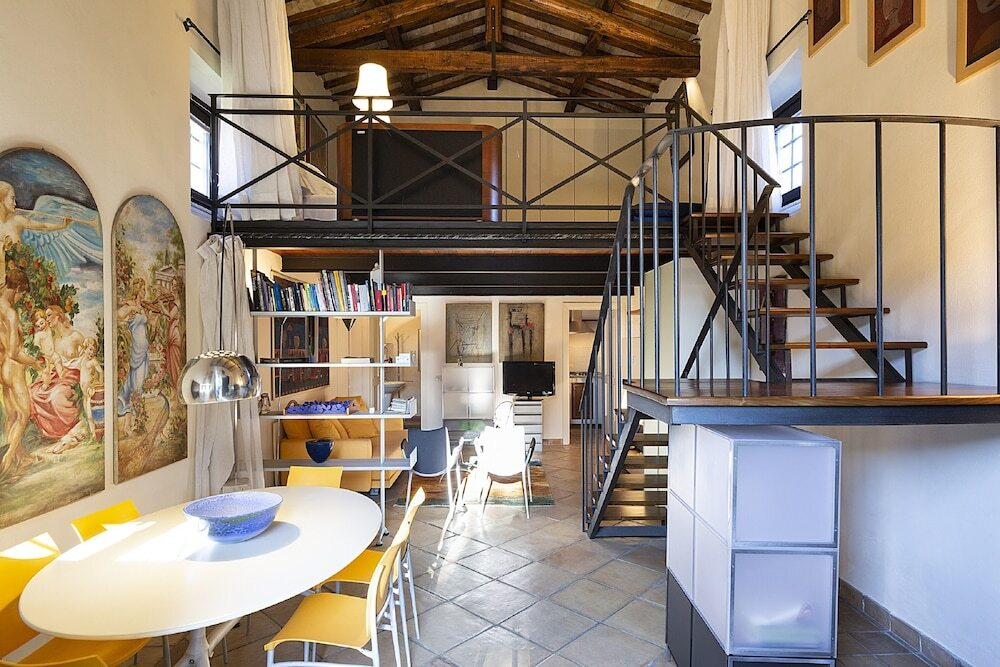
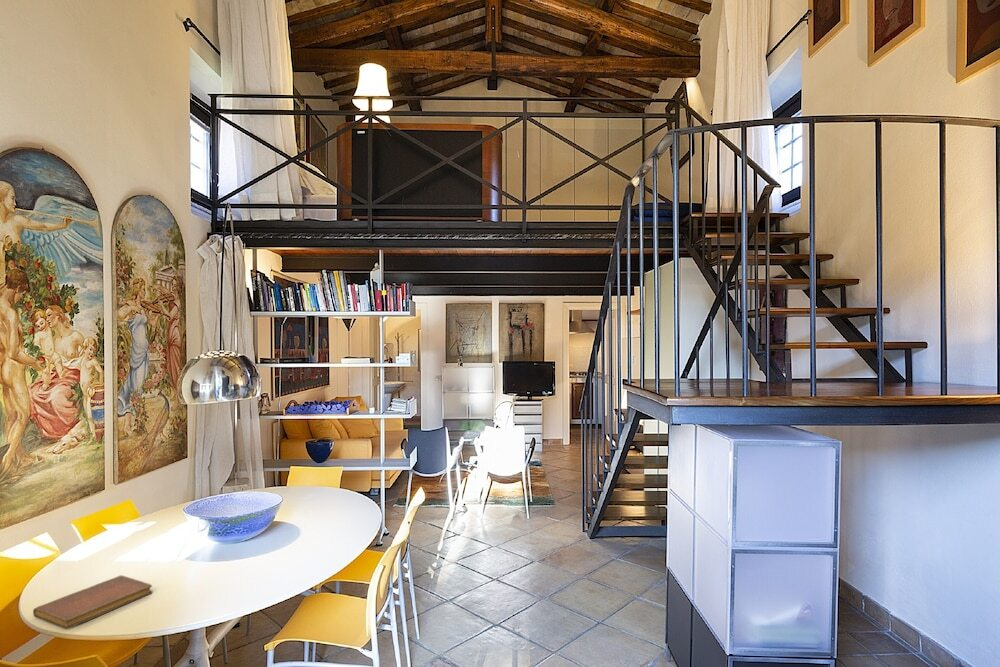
+ notebook (95, 599)
